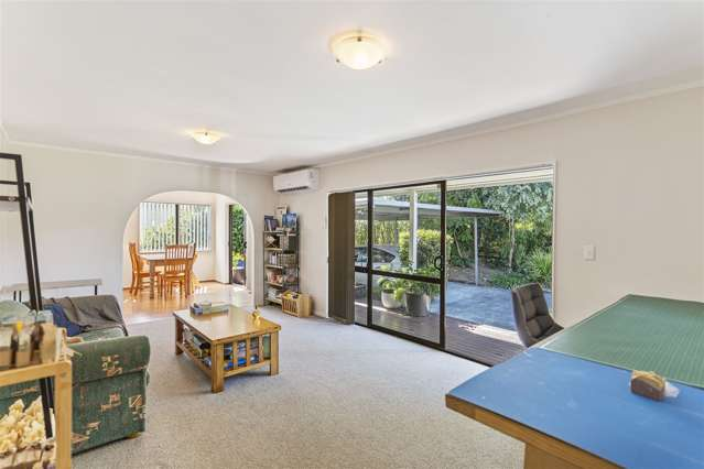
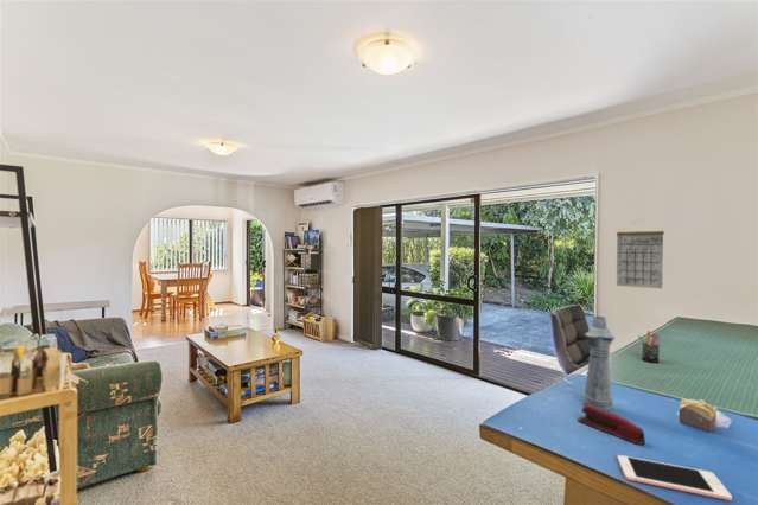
+ cell phone (669, 475)
+ calendar (638, 252)
+ stapler (610, 421)
+ pen holder (648, 345)
+ bottle (598, 362)
